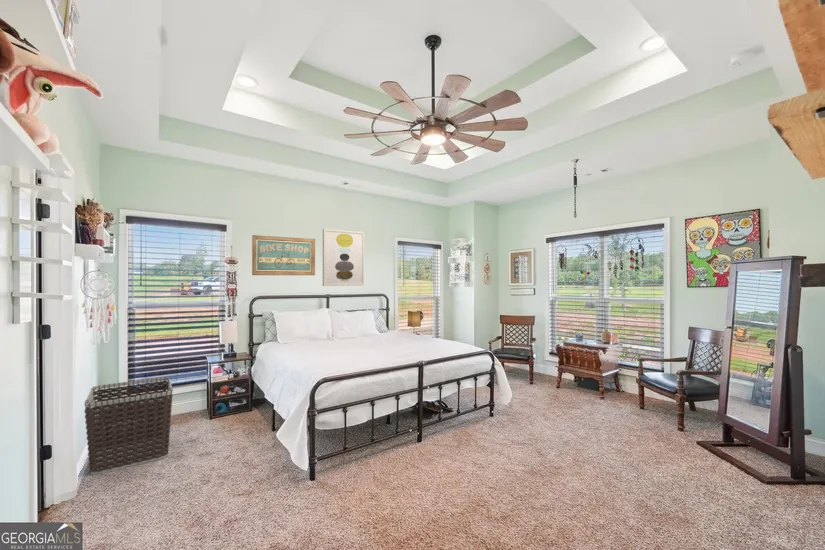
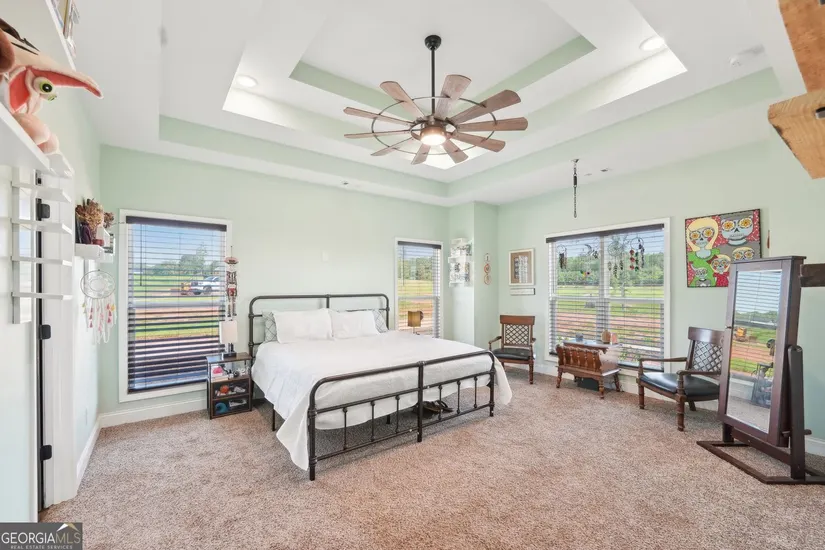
- wall art (344, 258)
- wall art (285, 256)
- clothes hamper (131, 421)
